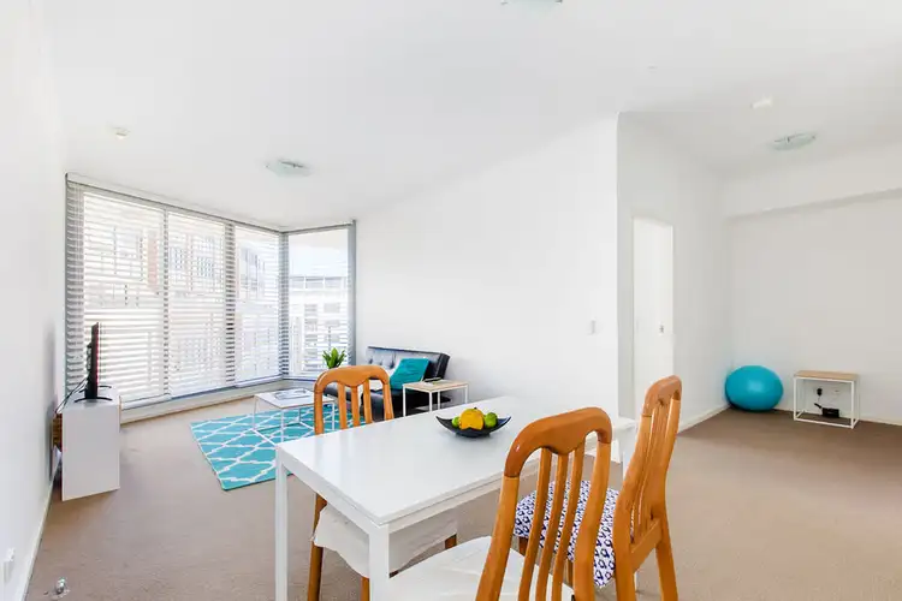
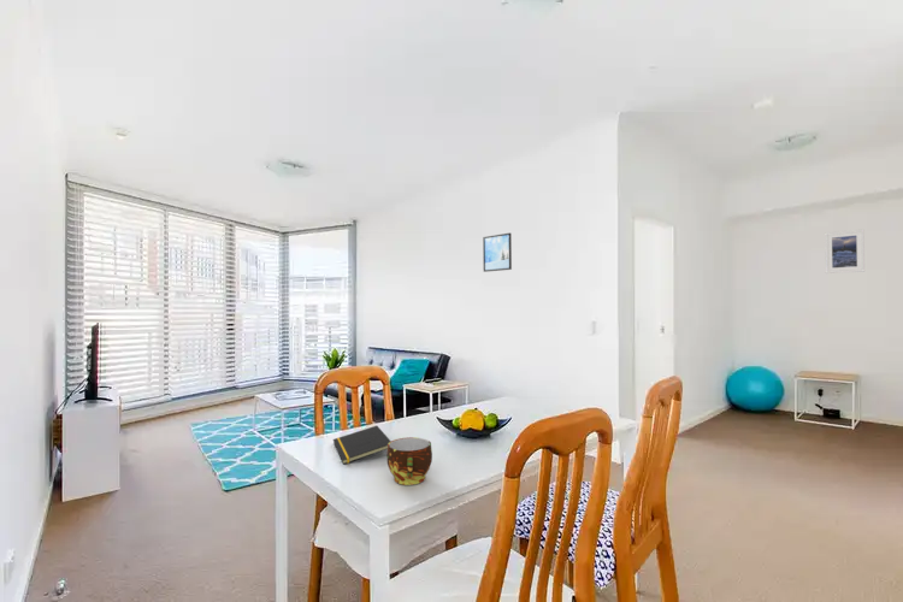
+ notepad (361, 443)
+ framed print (844, 252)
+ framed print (496, 253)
+ cup (411, 462)
